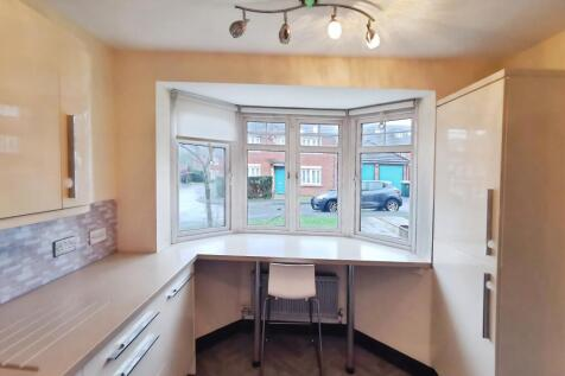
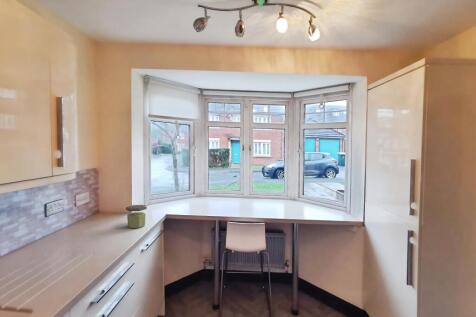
+ jar (136, 216)
